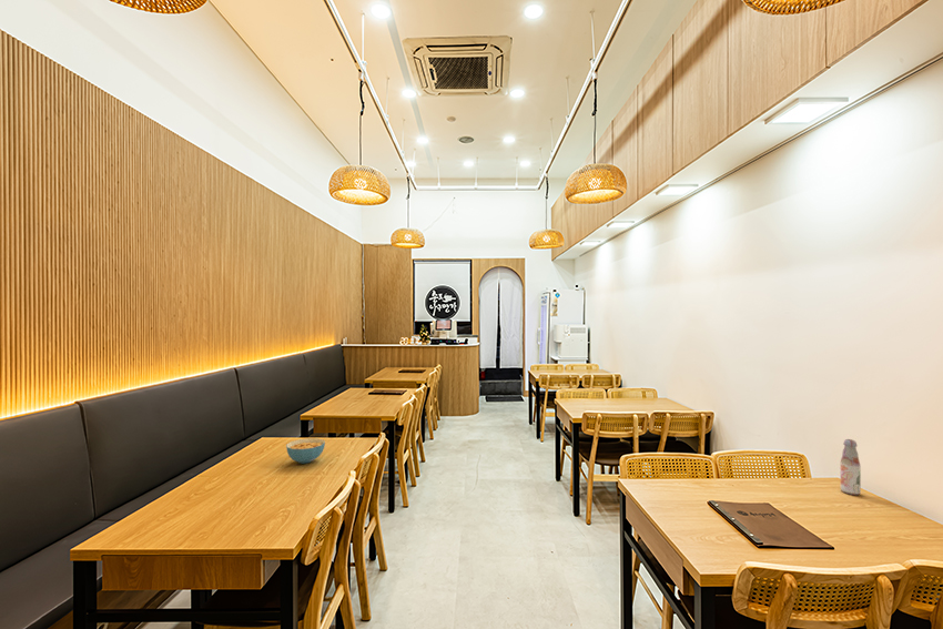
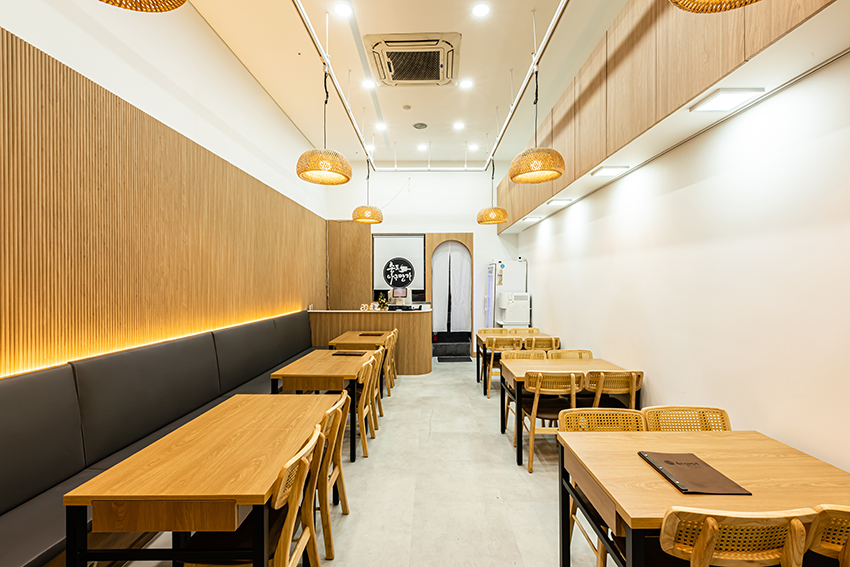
- cereal bowl (305, 452)
- bottle (850, 466)
